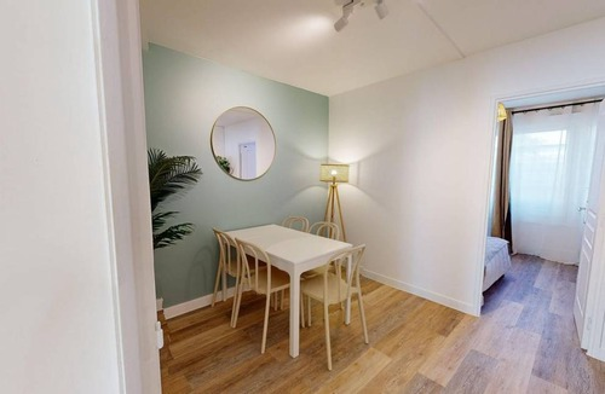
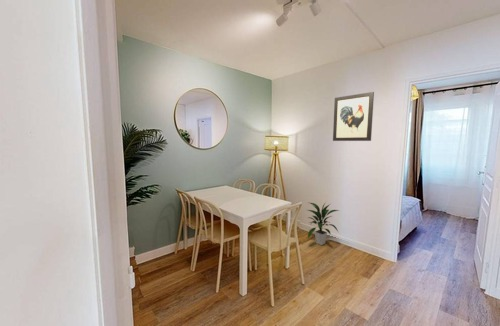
+ indoor plant (319, 222)
+ wall art (351, 118)
